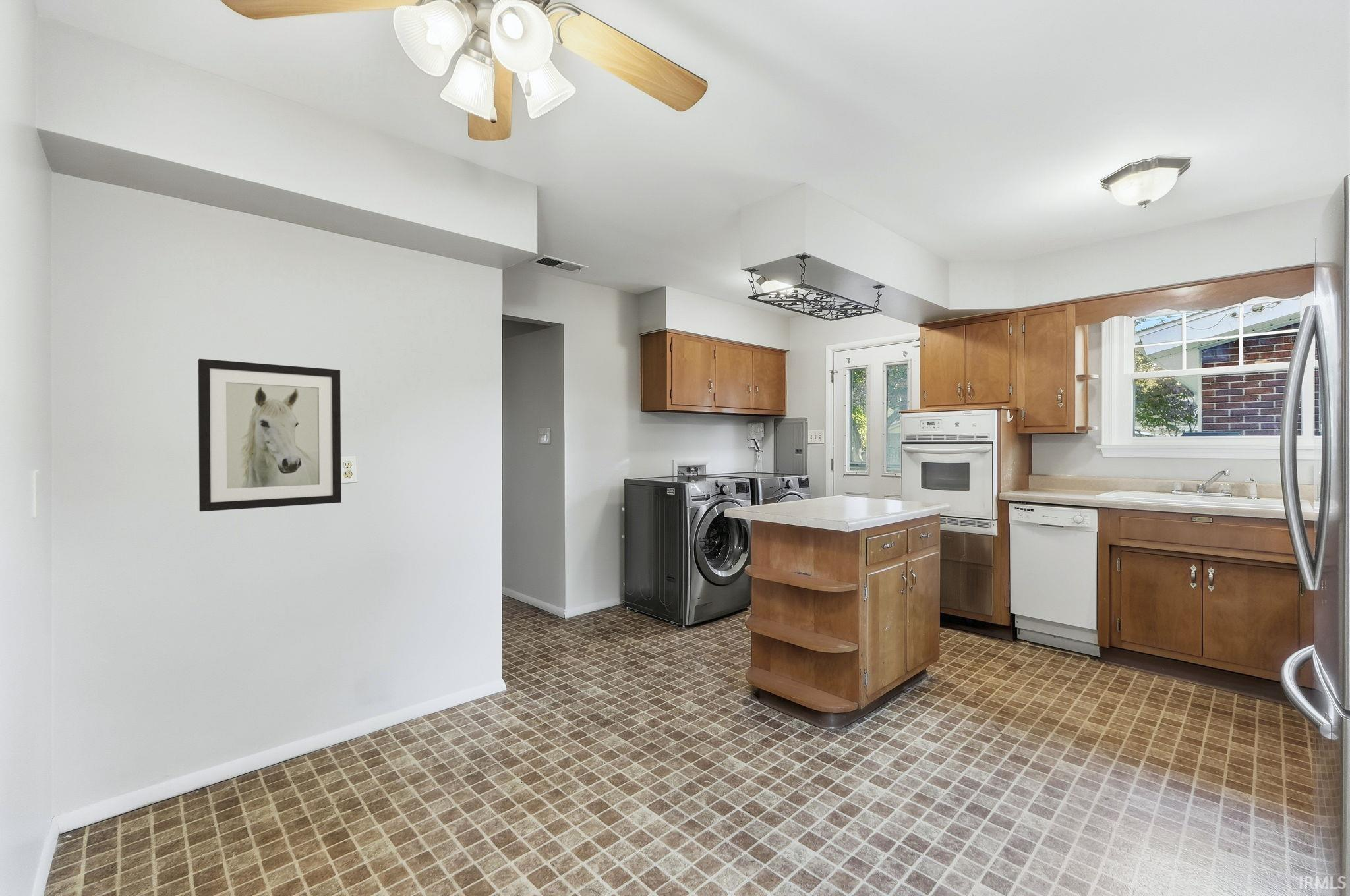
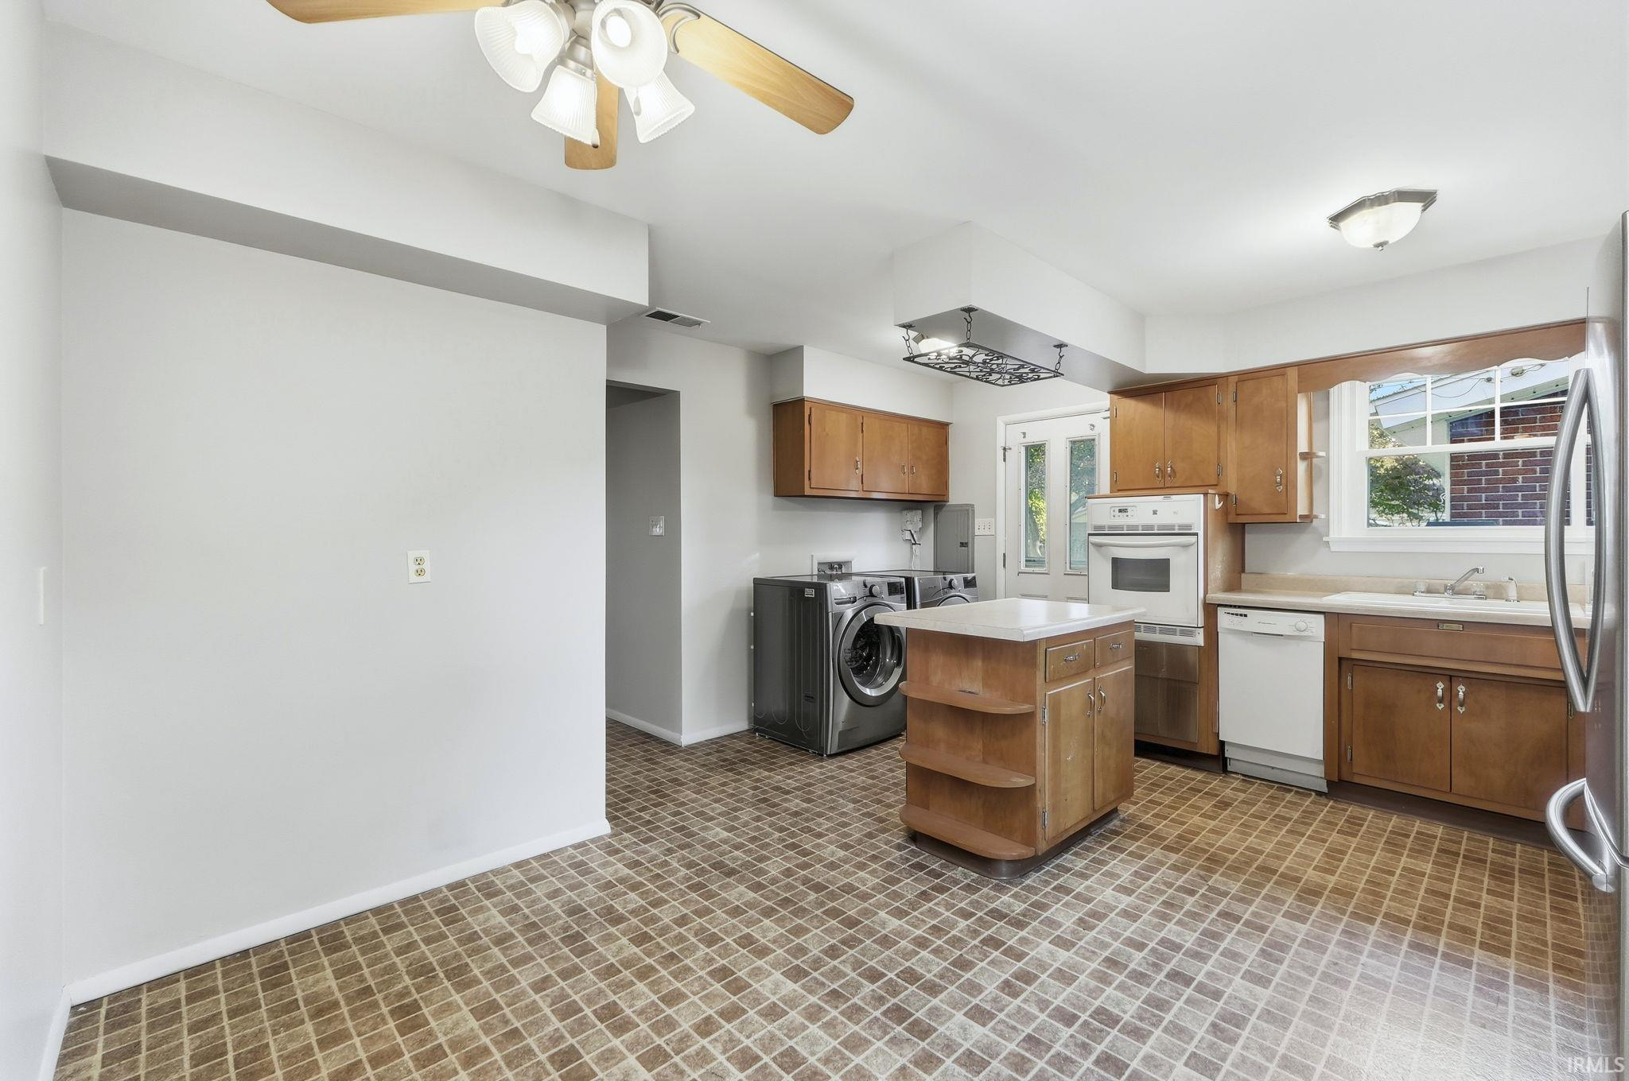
- wall art (274, 435)
